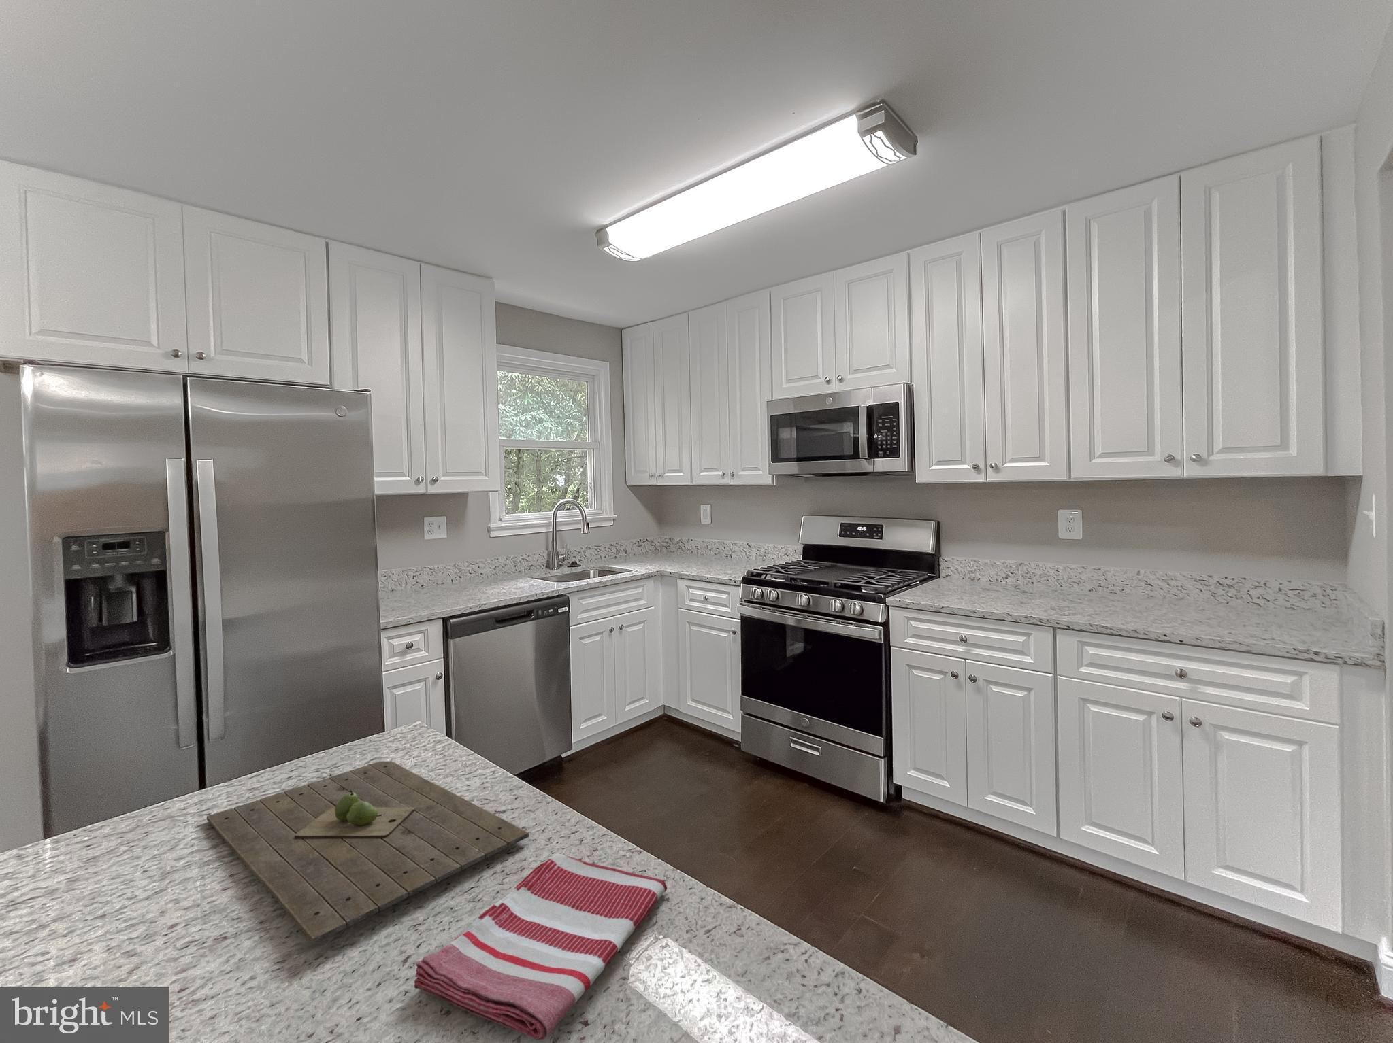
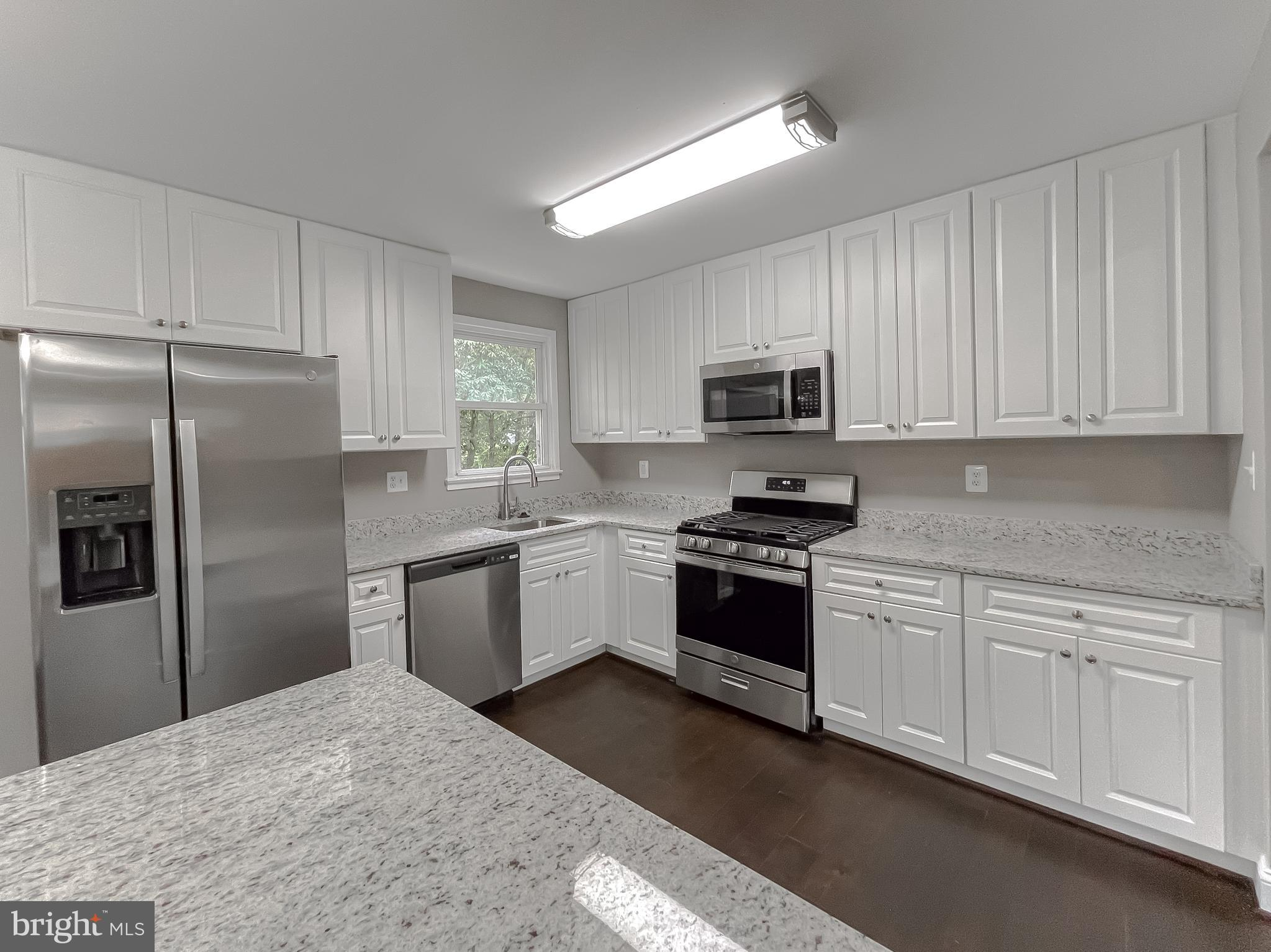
- dish towel (552, 926)
- cutting board (359, 811)
